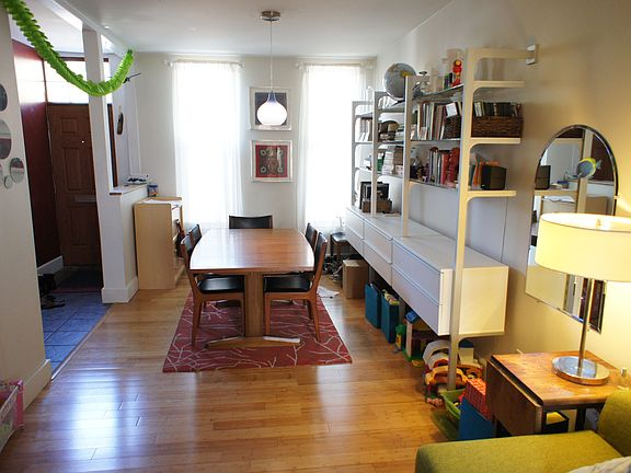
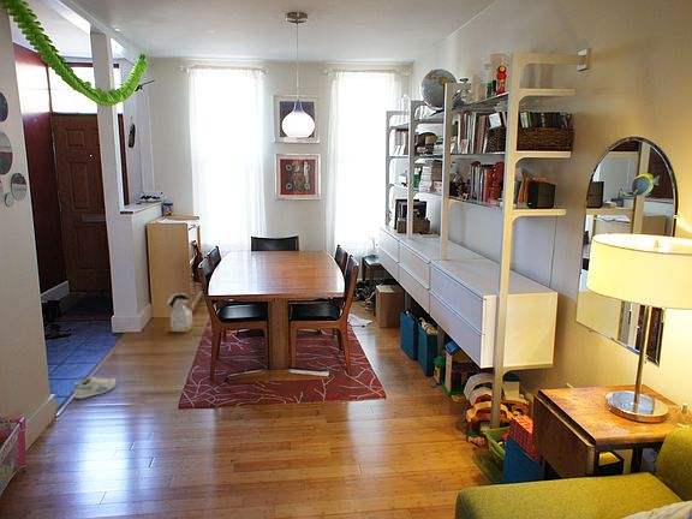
+ sneaker (95, 384)
+ bag (180, 310)
